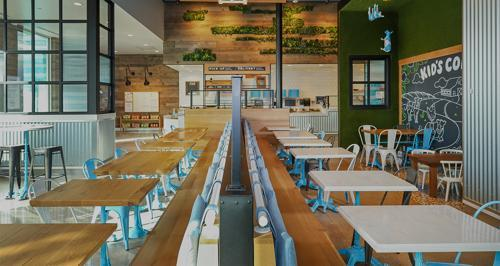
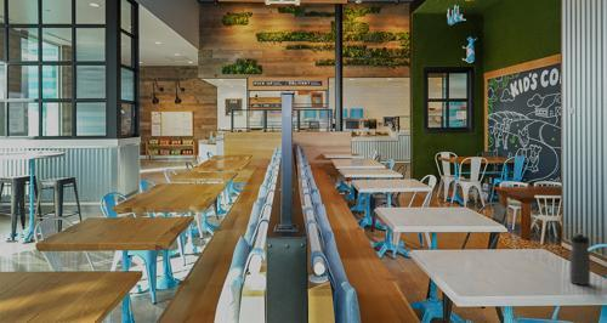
+ water bottle (579, 257)
